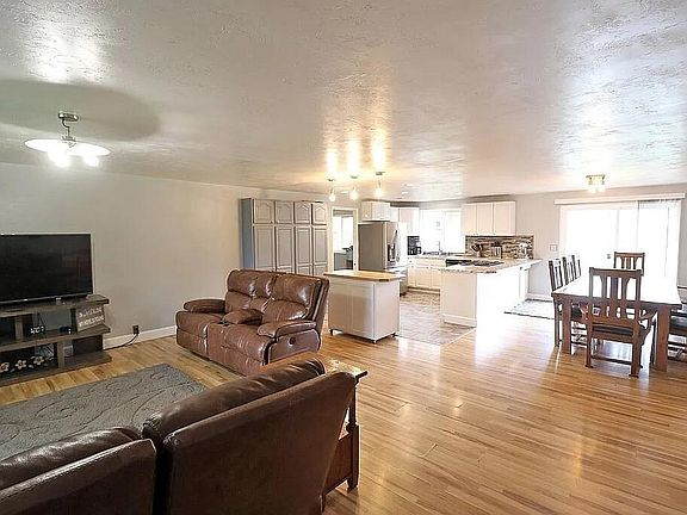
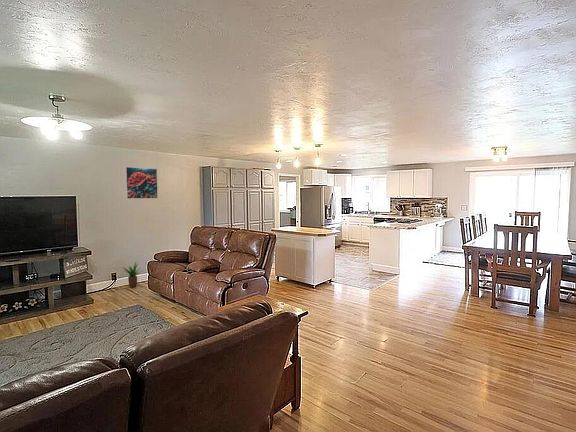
+ potted plant (133, 274)
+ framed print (142, 183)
